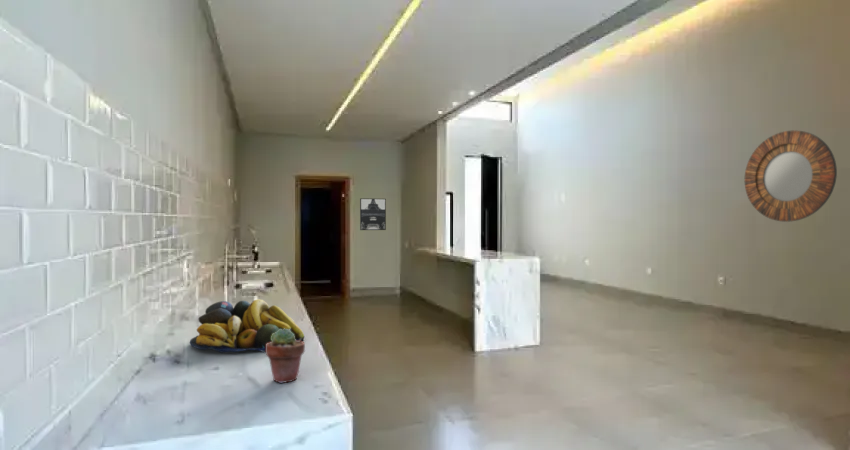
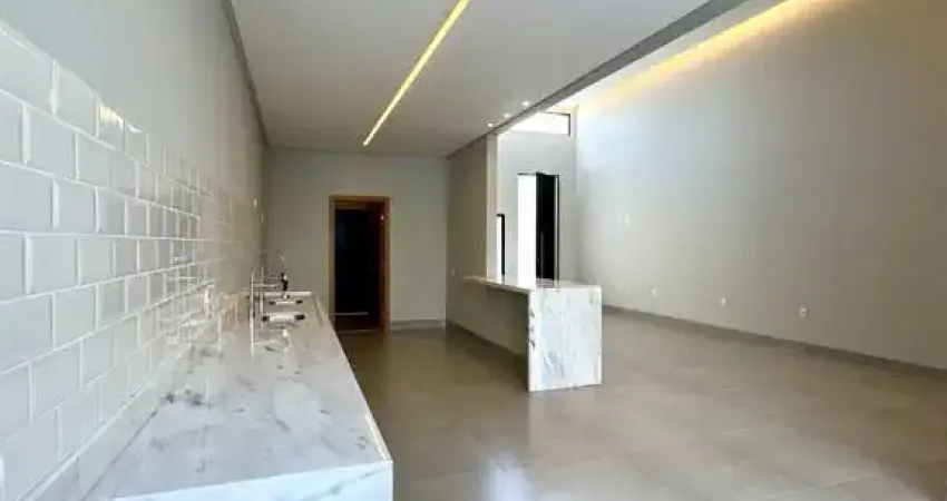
- potted succulent (285, 353)
- home mirror (786, 176)
- fruit bowl (249, 320)
- wall art (372, 214)
